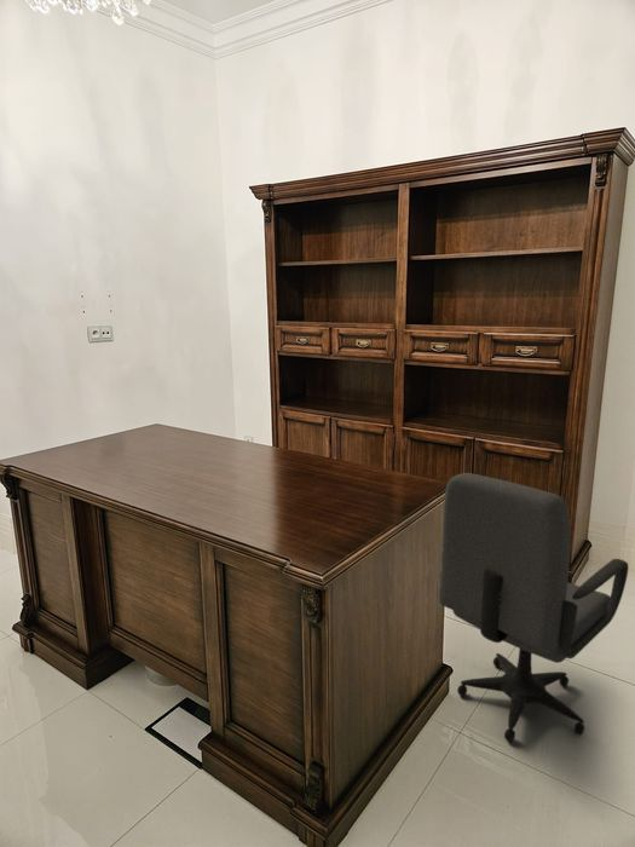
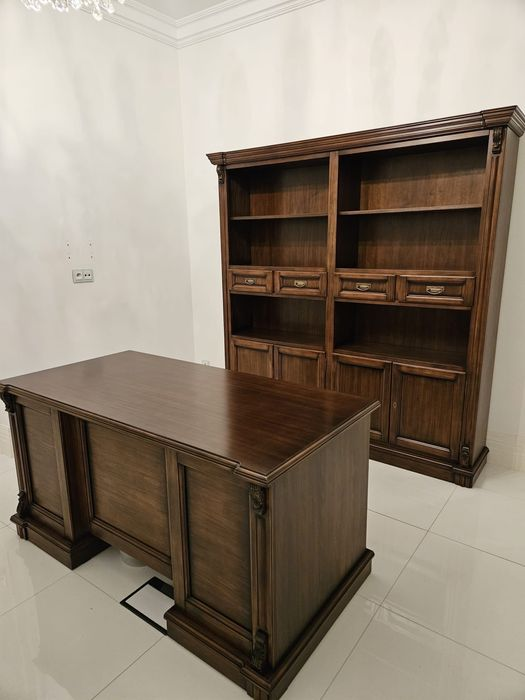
- office chair (527, 592)
